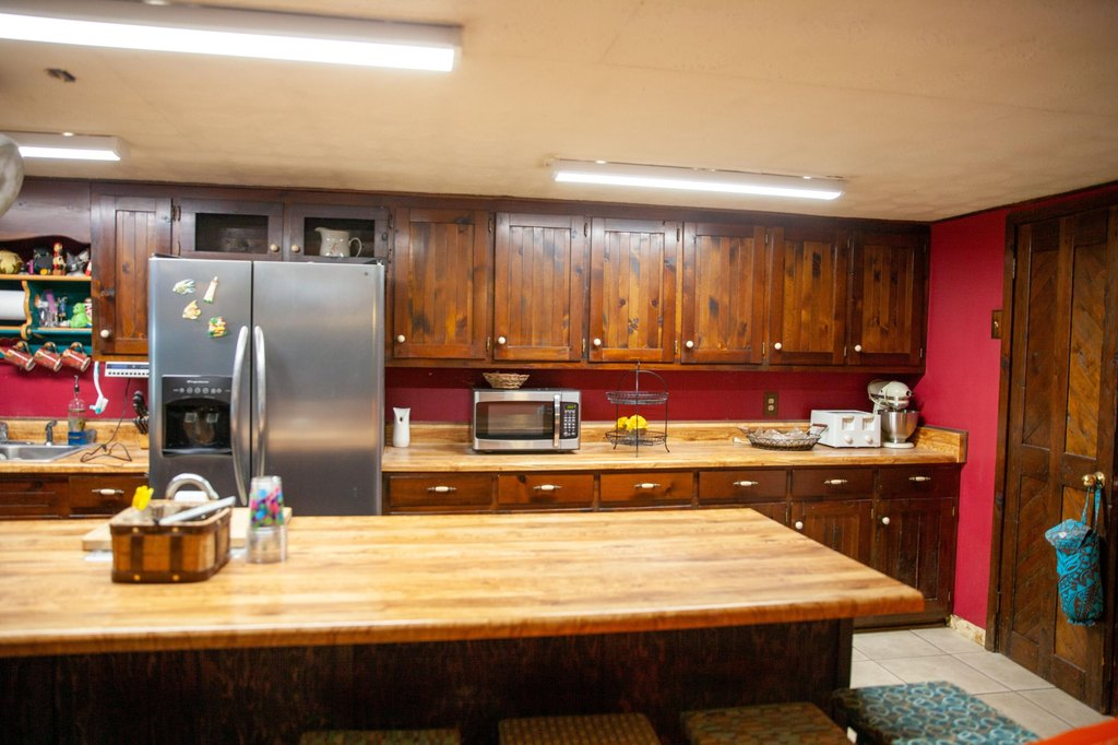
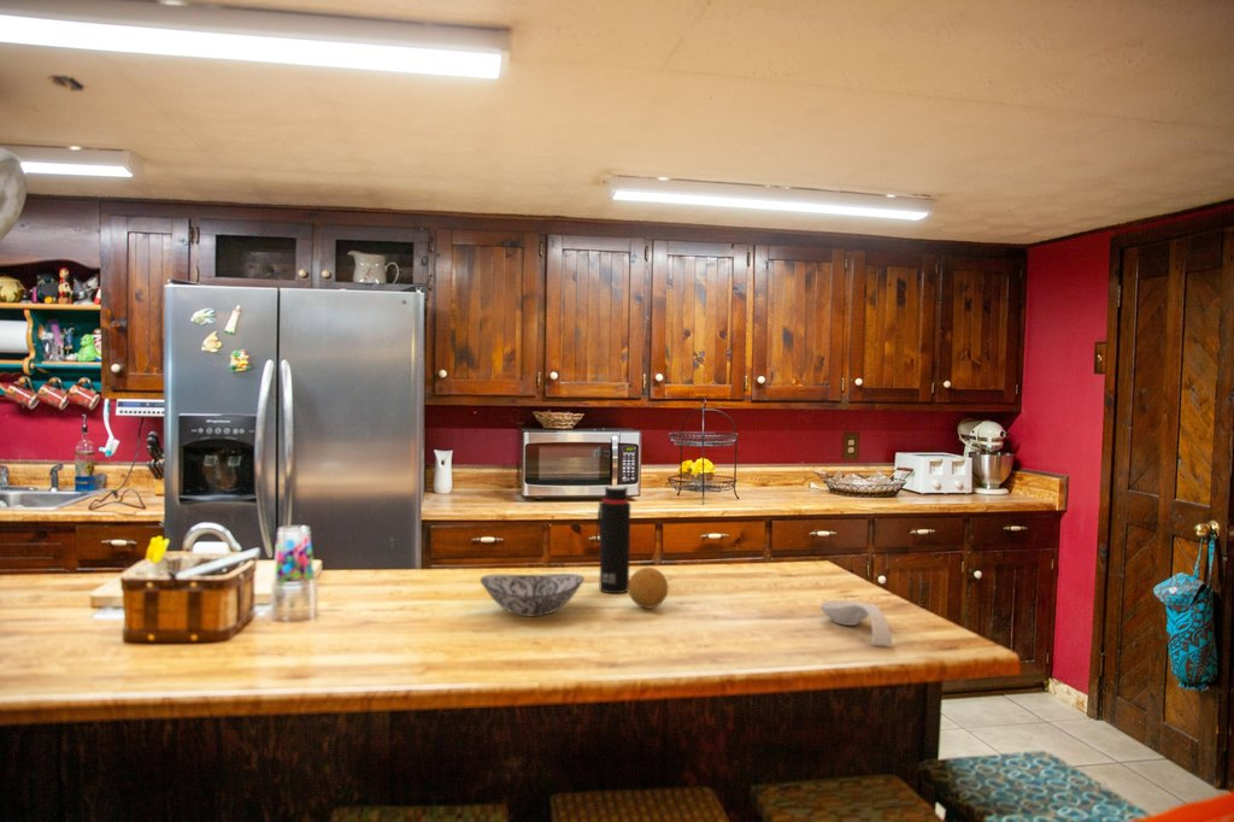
+ fruit (647, 587)
+ water bottle (612, 538)
+ decorative bowl (531, 594)
+ spoon rest (857, 613)
